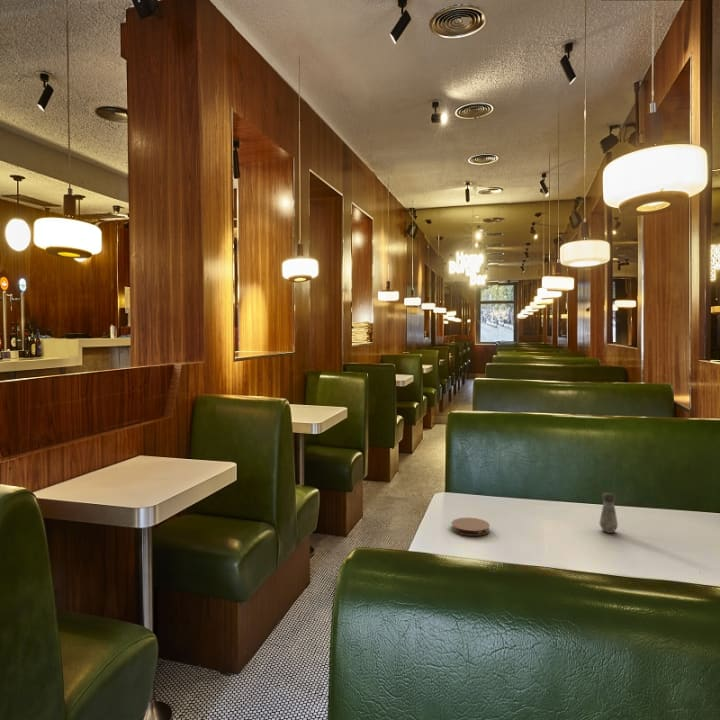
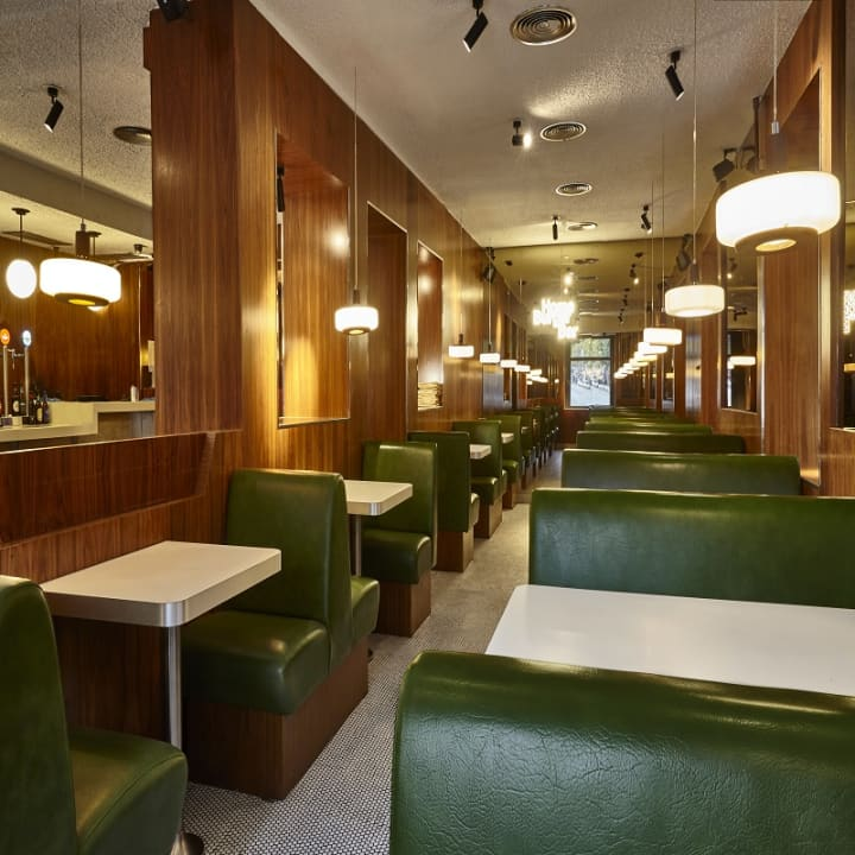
- coaster (470, 526)
- salt shaker (608, 512)
